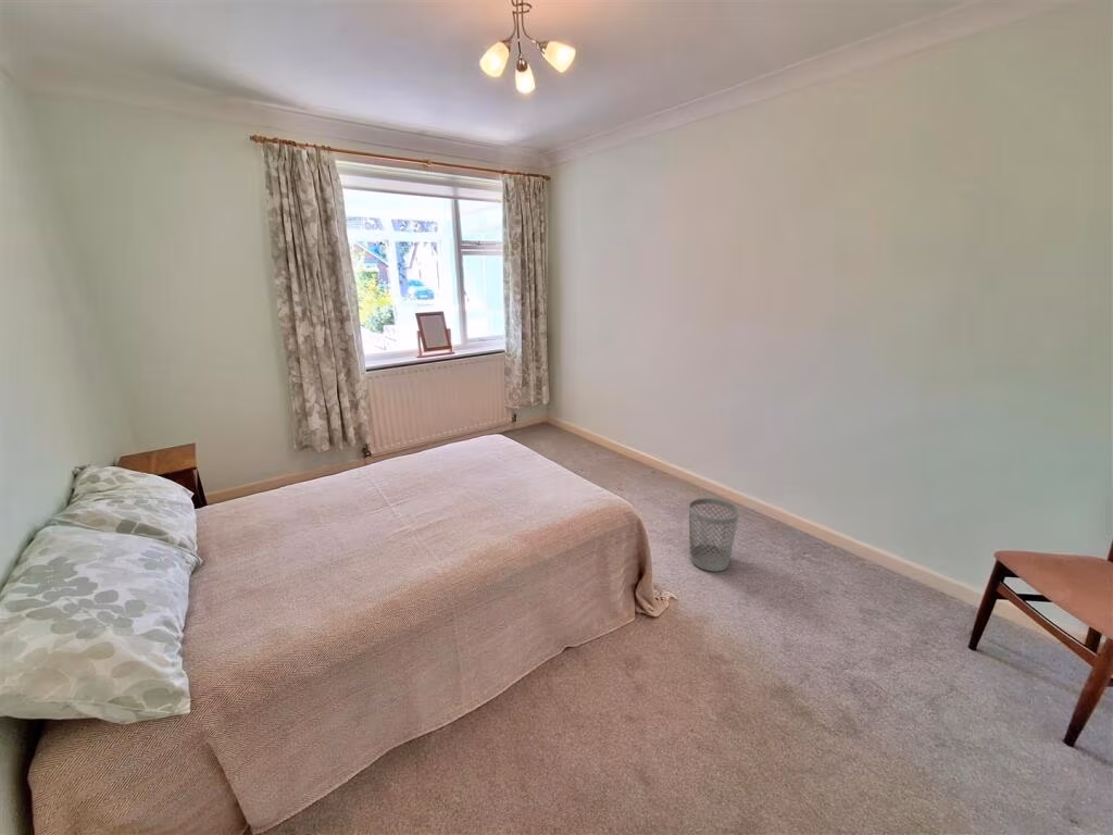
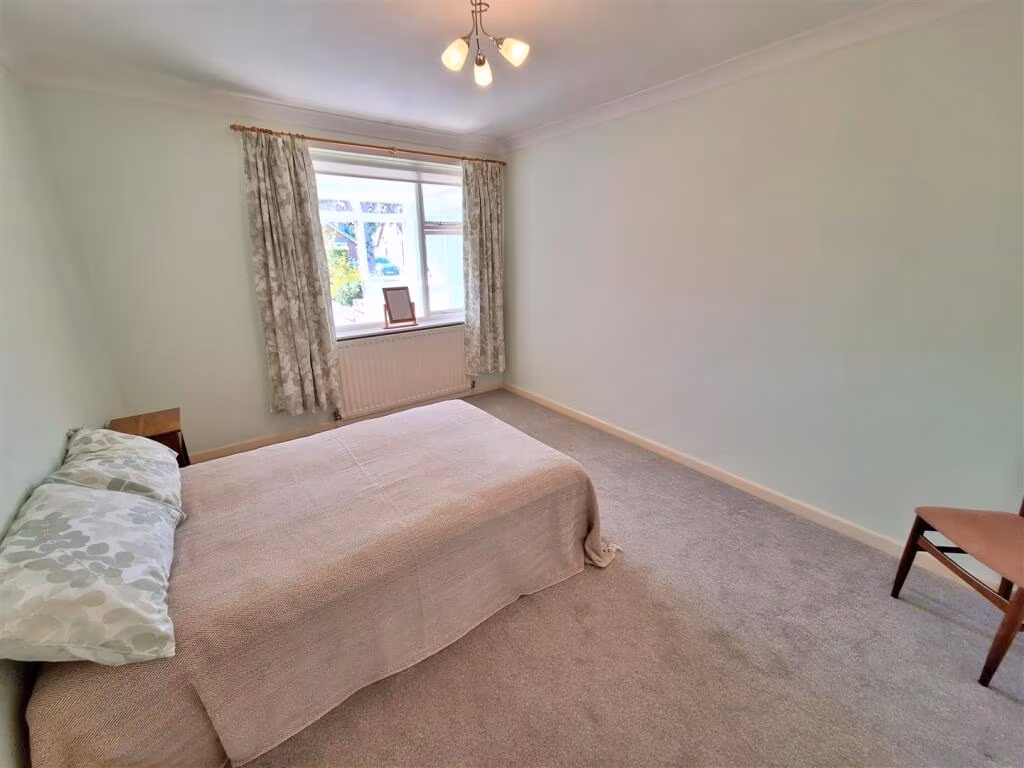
- wastebasket (711, 535)
